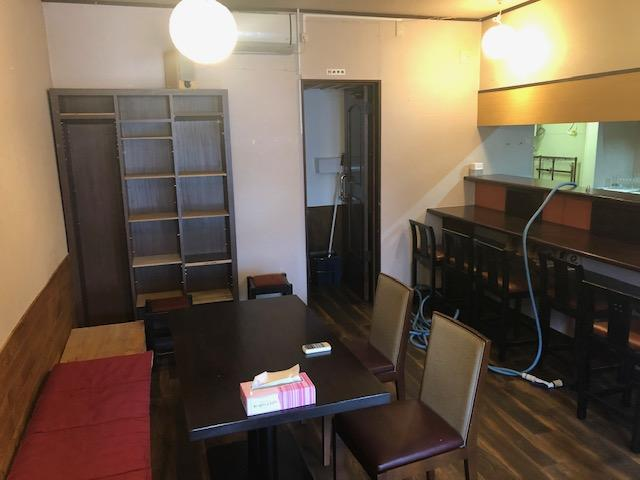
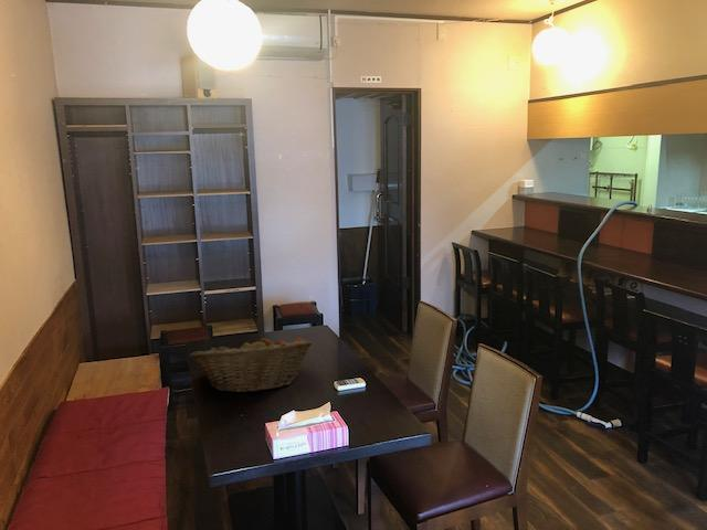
+ fruit basket (252, 358)
